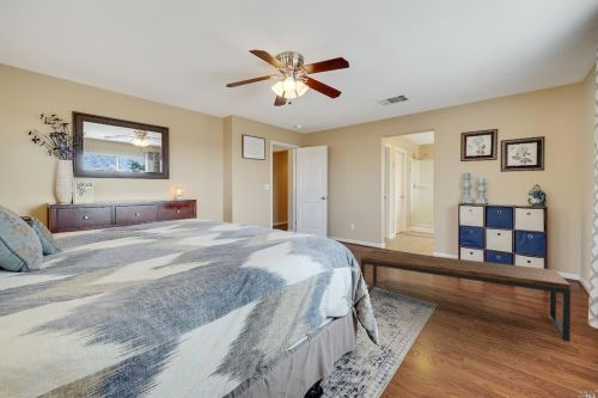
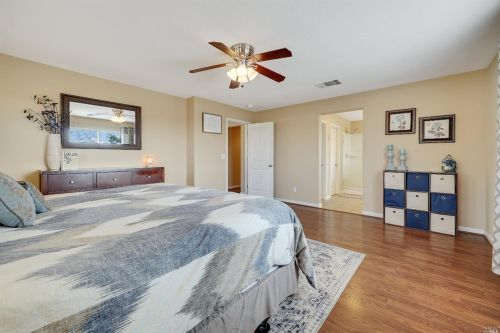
- bench (448, 276)
